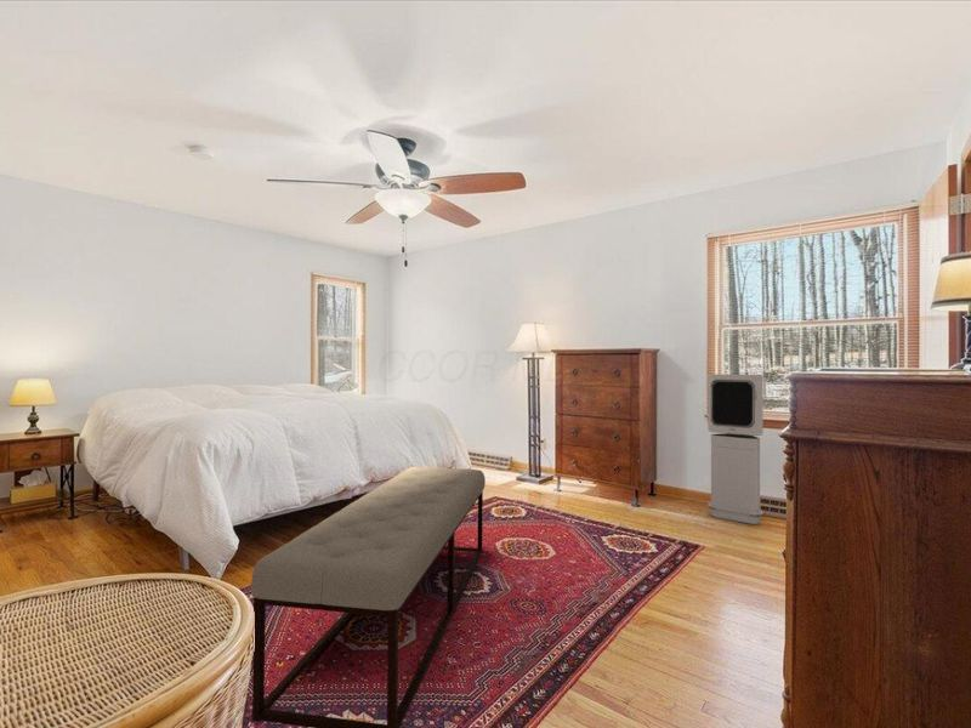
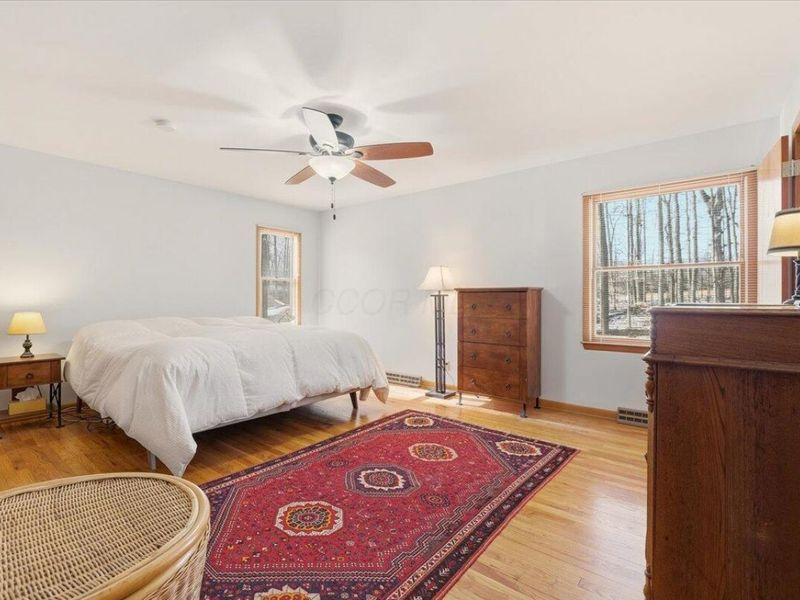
- air purifier (738, 444)
- bench (403, 554)
